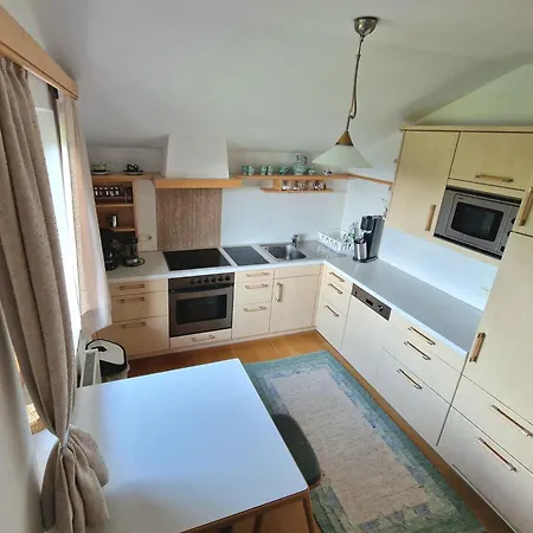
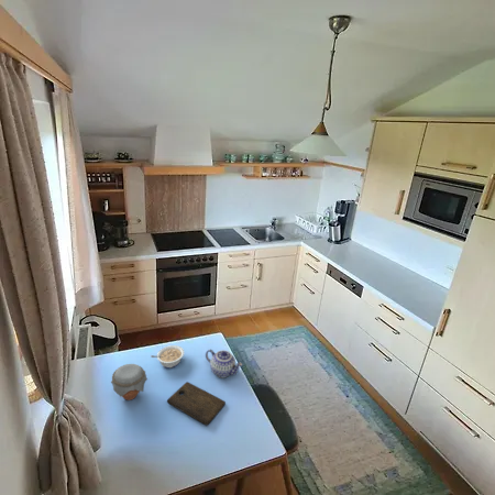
+ jar (129, 383)
+ teapot (223, 362)
+ legume (169, 358)
+ cutting board (196, 402)
